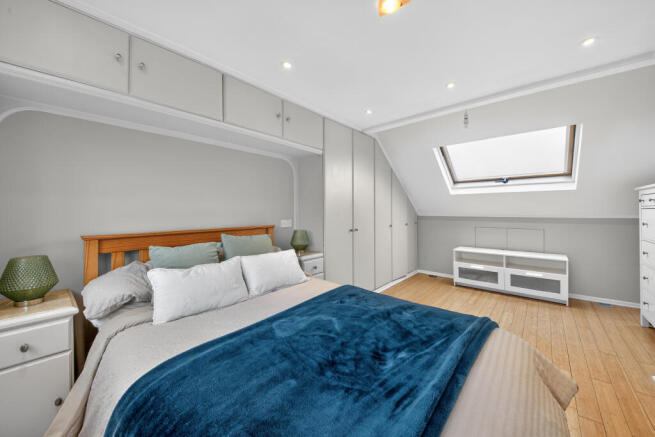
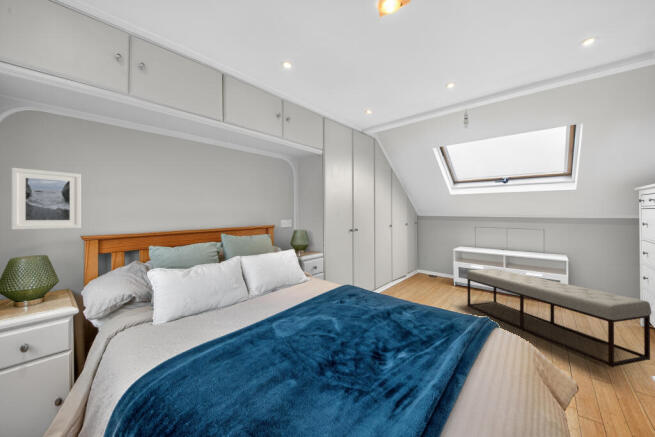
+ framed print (48, 199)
+ bench (537, 300)
